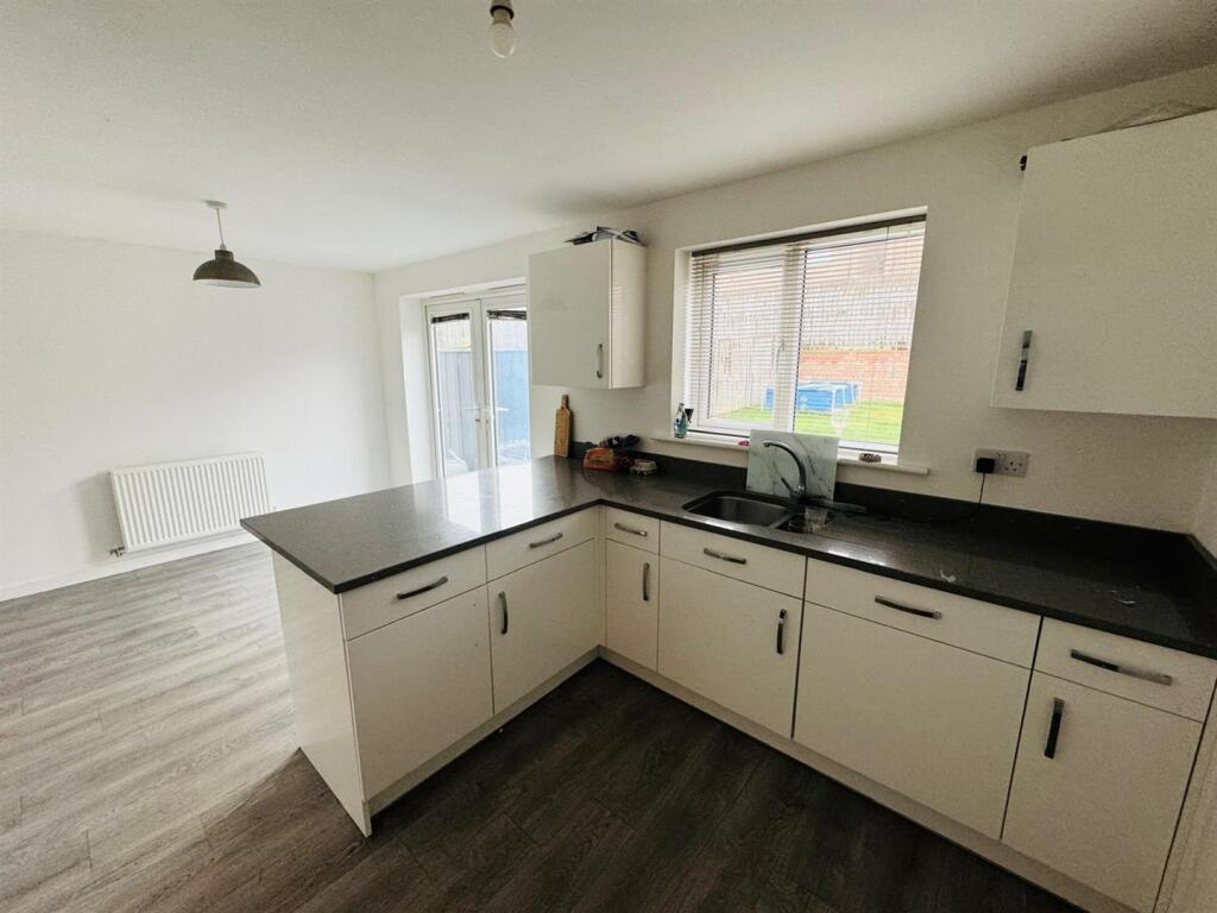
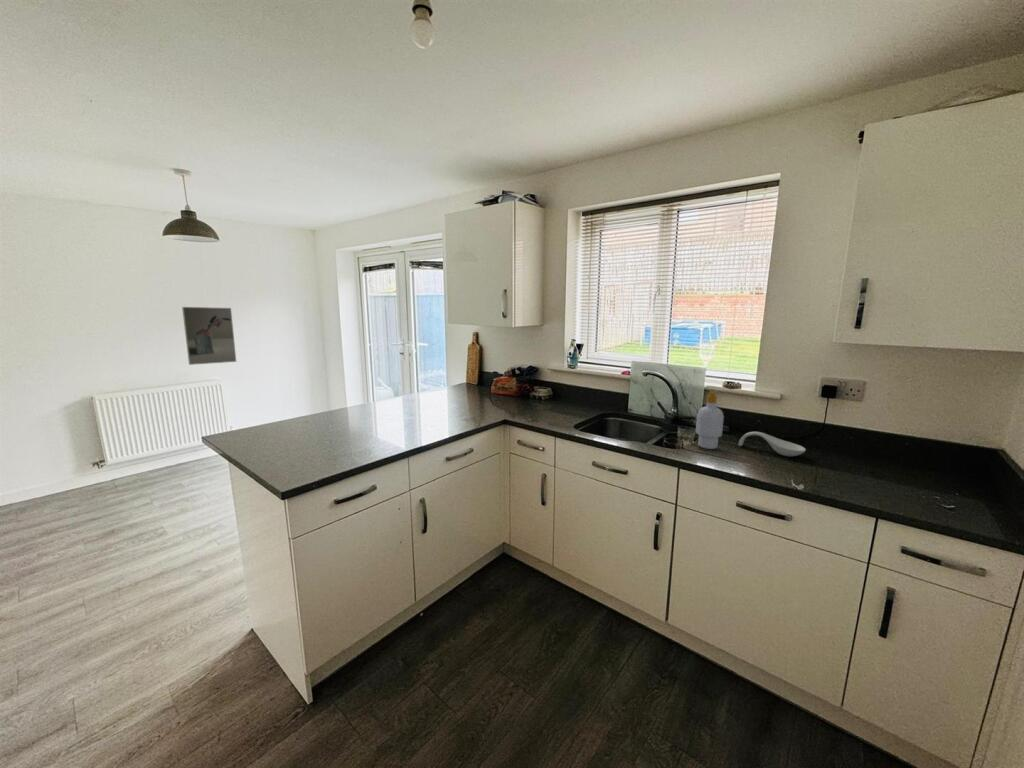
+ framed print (210, 335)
+ spoon rest (771, 443)
+ soap bottle (709, 419)
